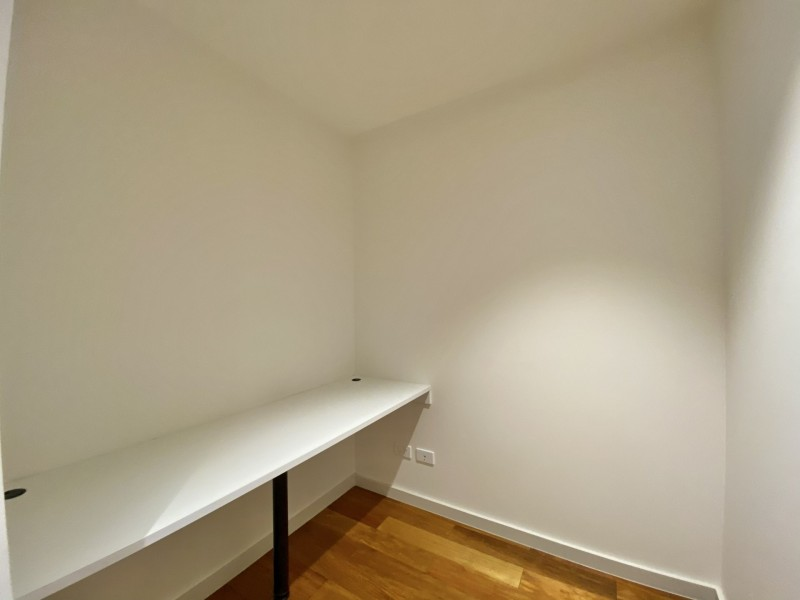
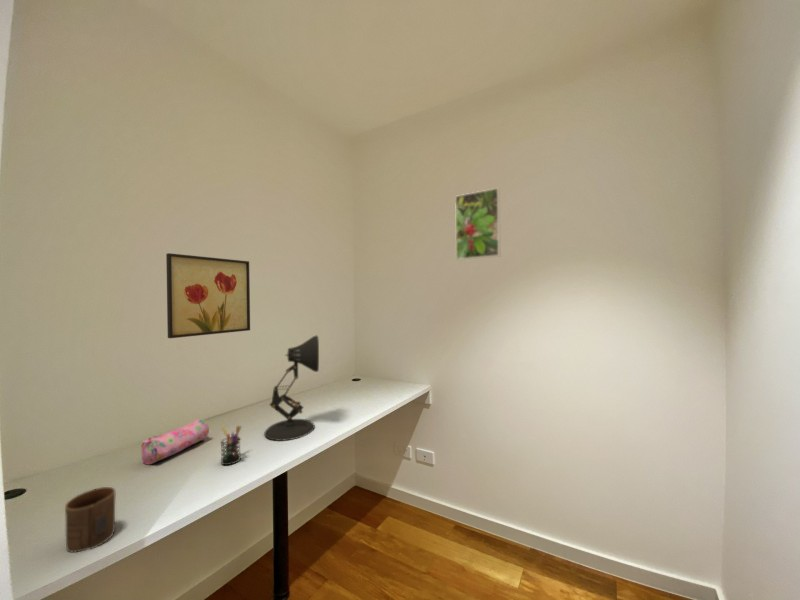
+ pen holder (233, 442)
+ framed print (477, 225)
+ pencil case (176, 439)
+ wall art (211, 295)
+ cup (92, 518)
+ desk lamp (291, 383)
